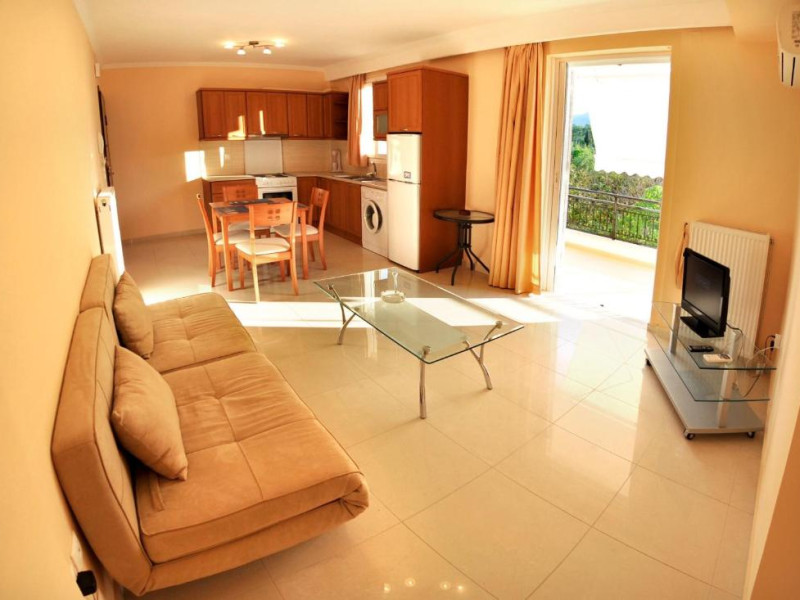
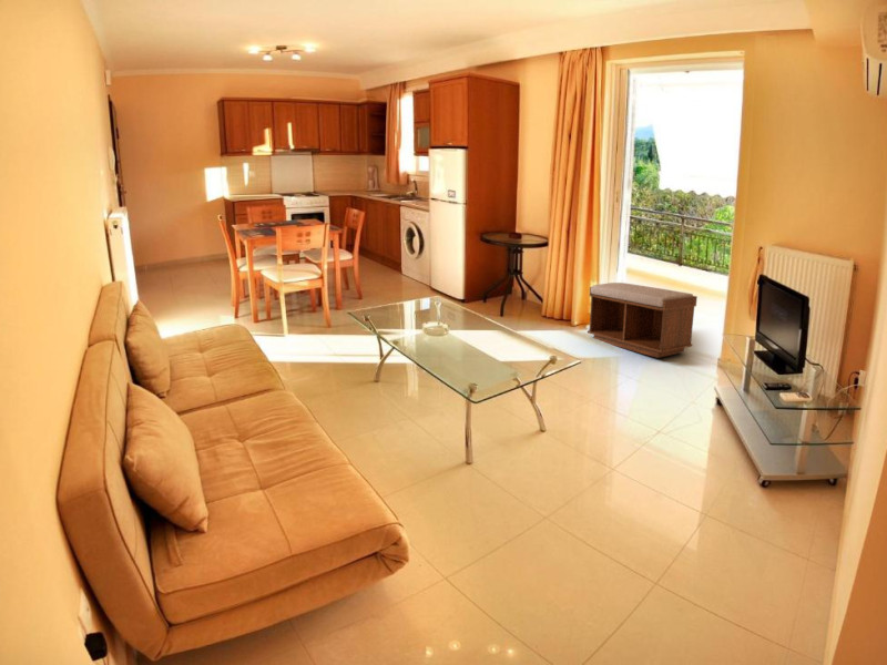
+ bench (638, 317)
